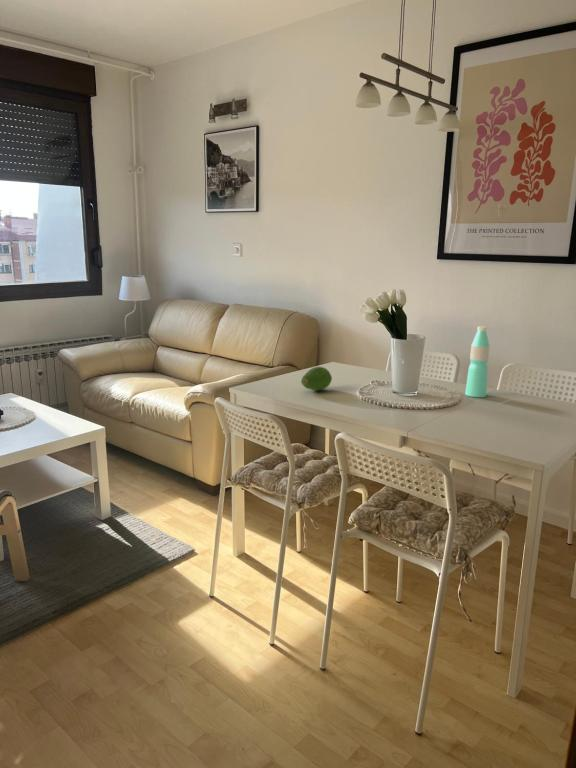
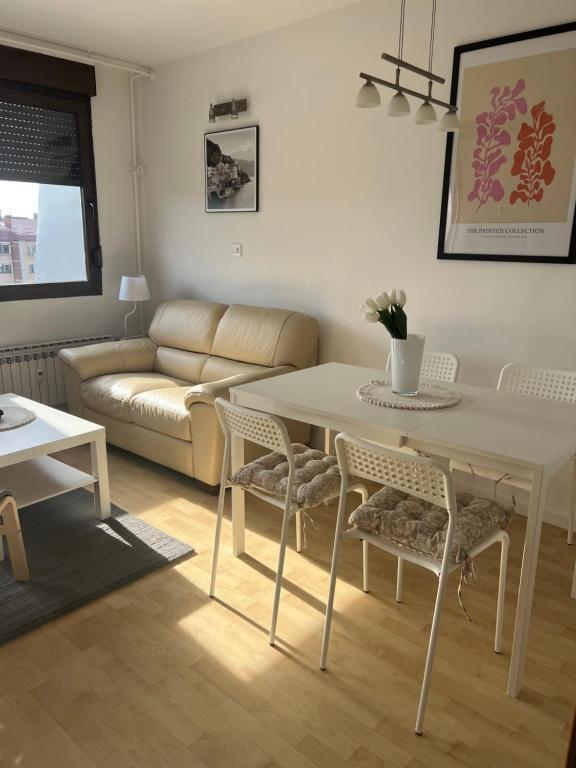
- fruit (315, 378)
- water bottle (478, 361)
